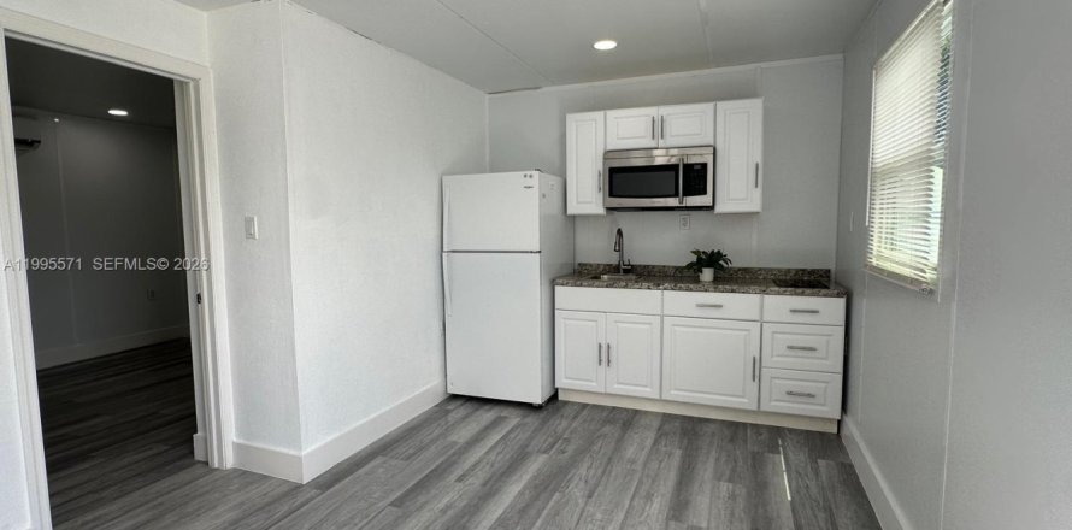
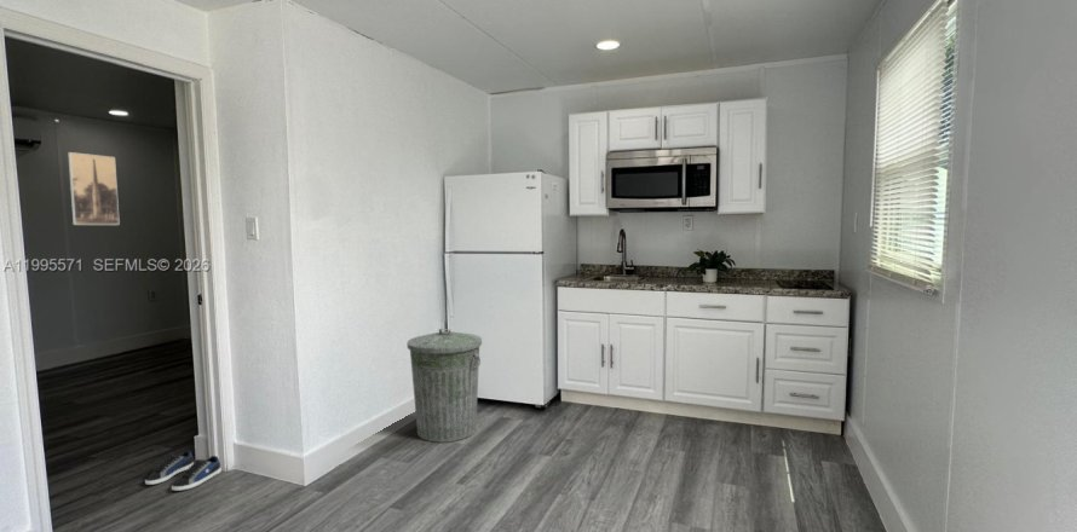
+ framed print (94, 190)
+ shoe (183, 468)
+ trash can (445, 380)
